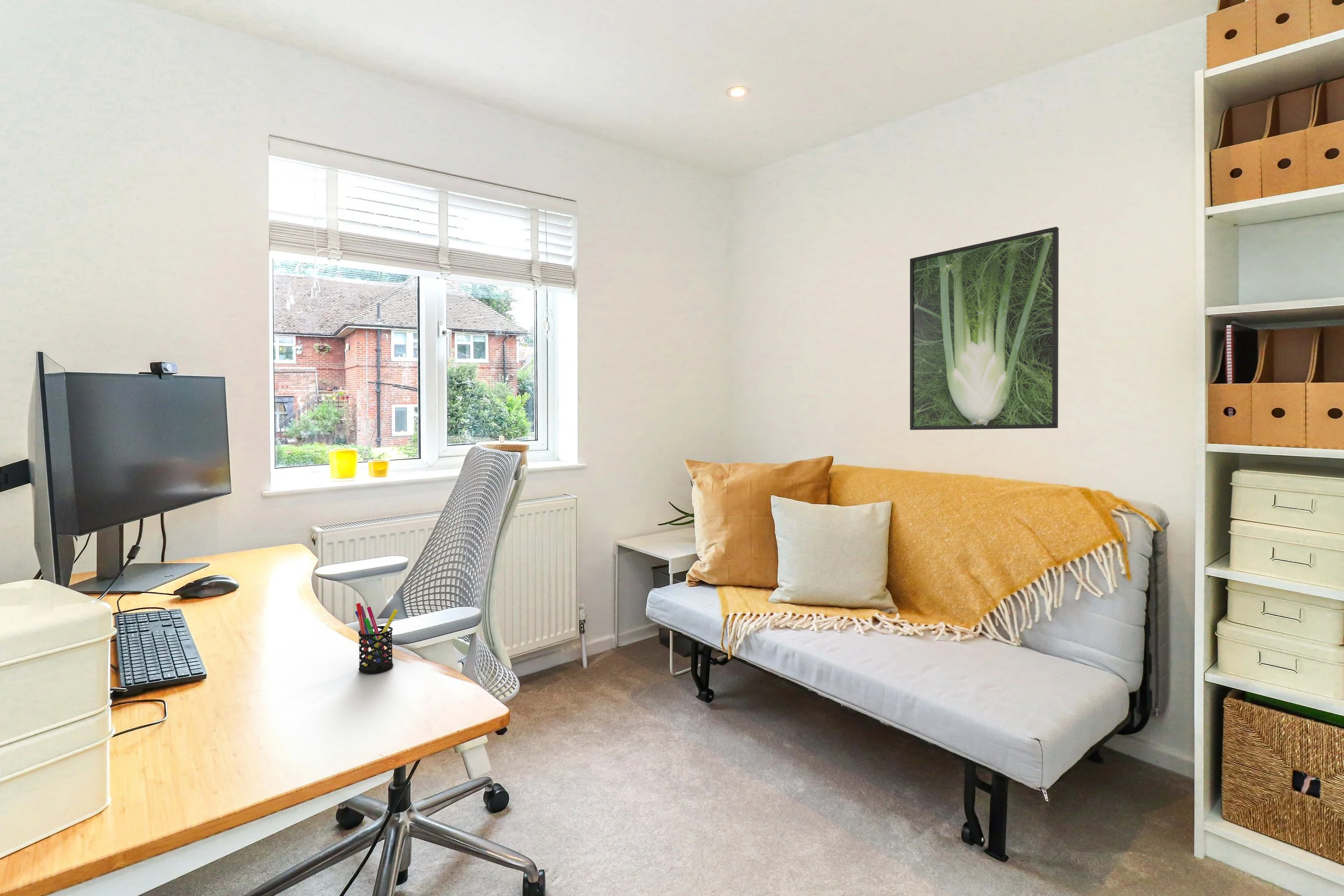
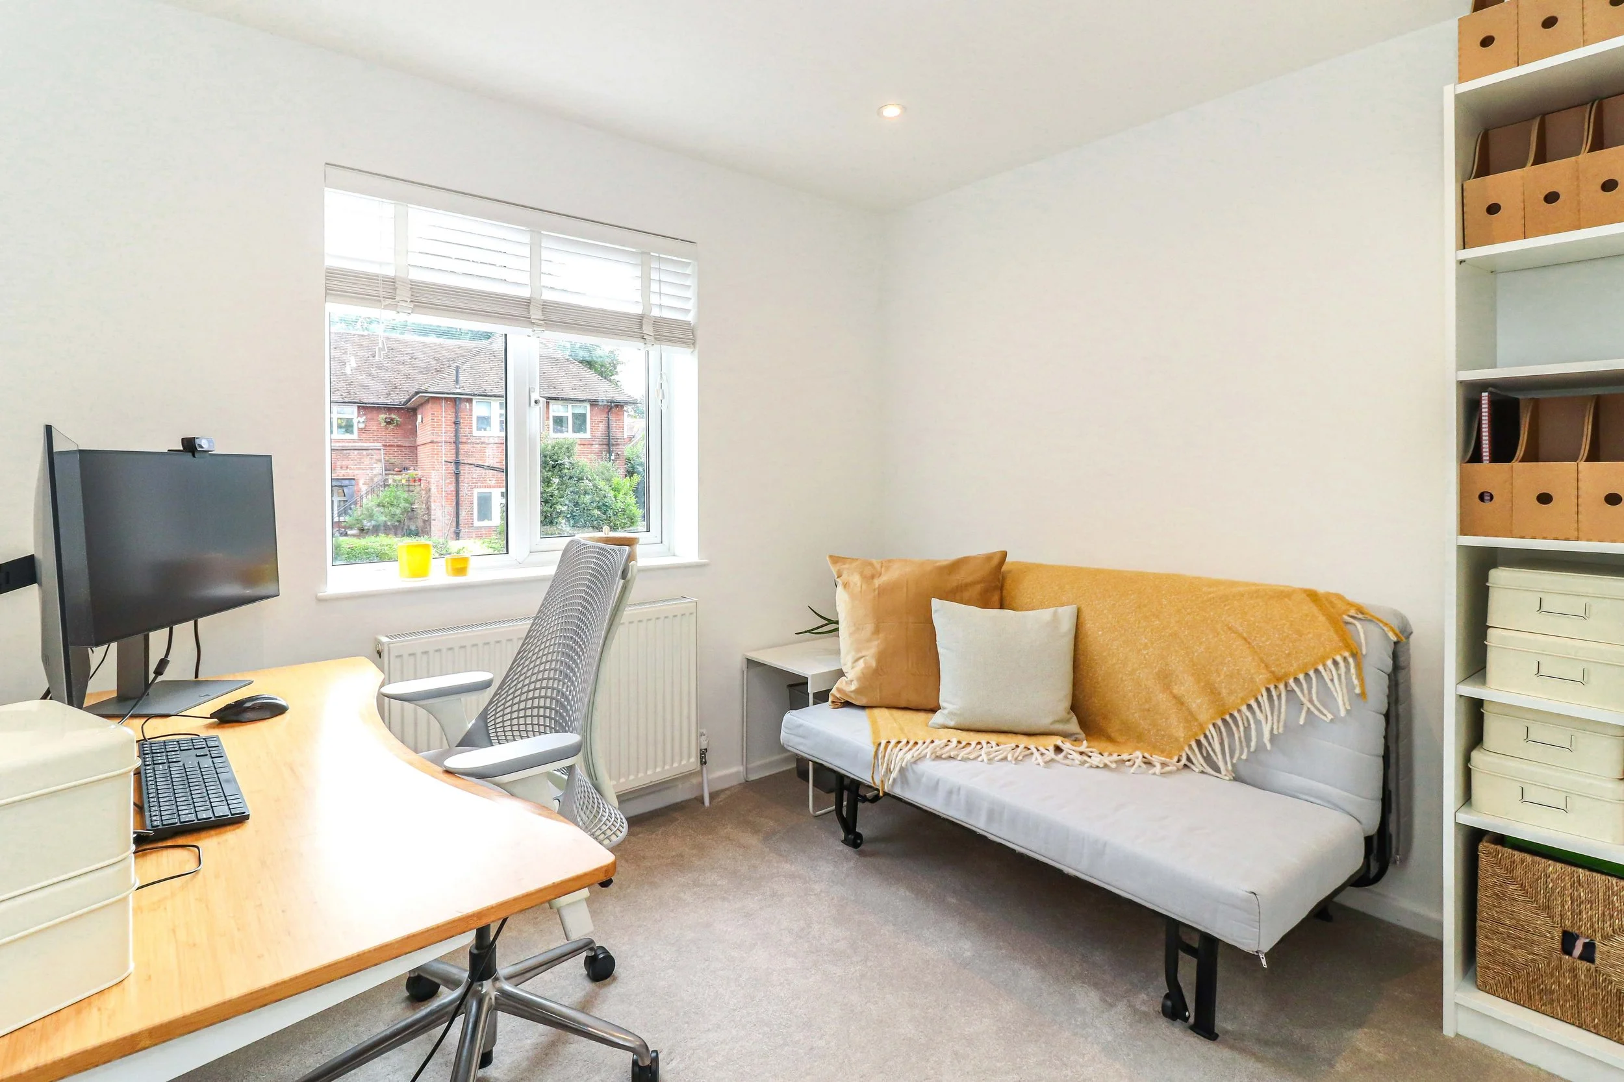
- pen holder (372, 636)
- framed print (978, 336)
